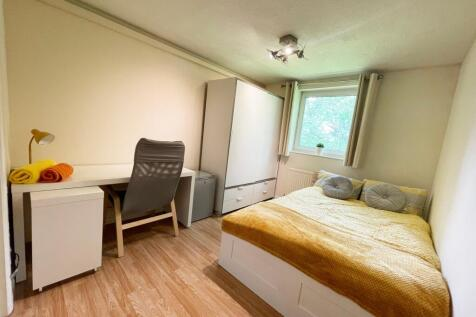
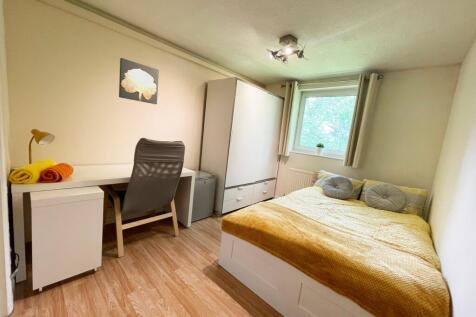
+ wall art (139, 82)
